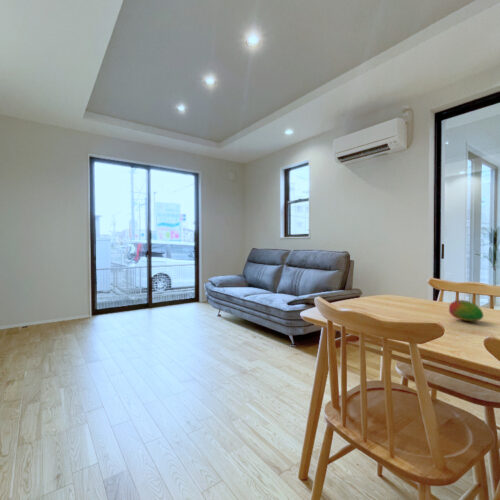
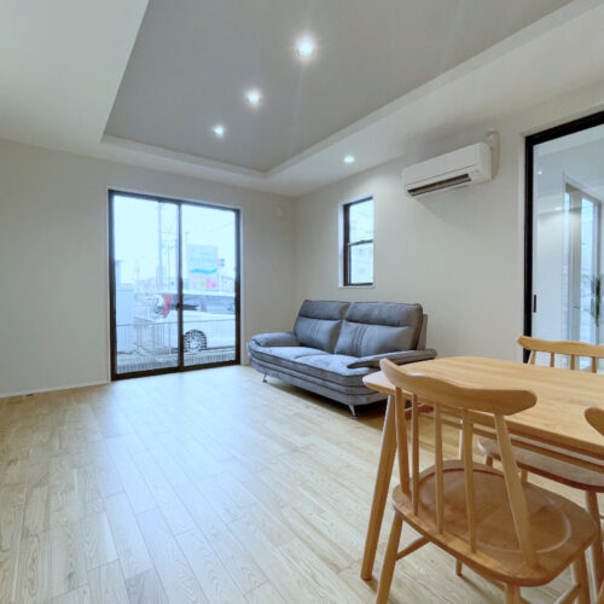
- fruit (465, 310)
